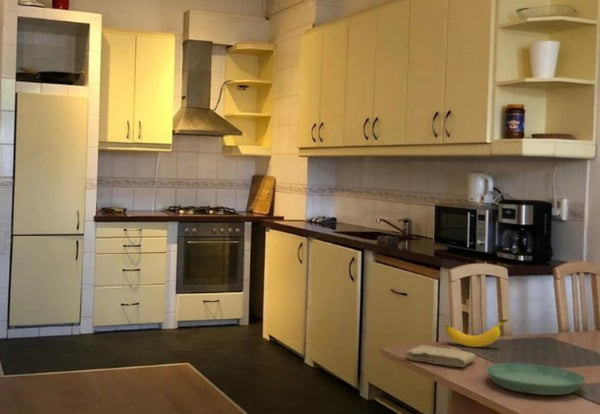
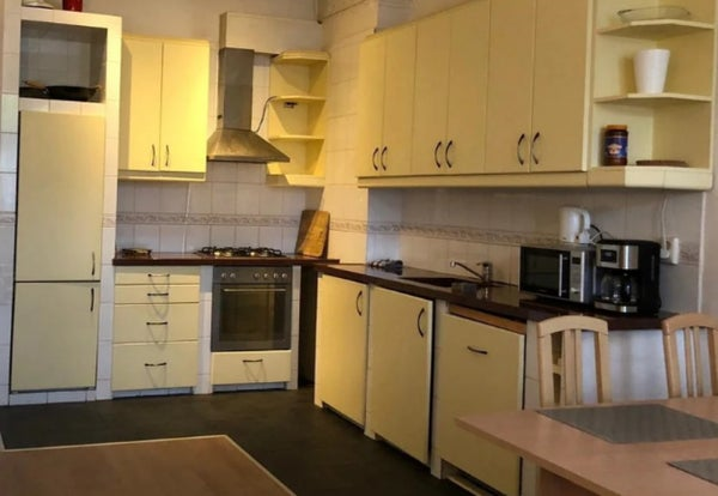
- washcloth (440, 355)
- banana (477, 335)
- saucer (534, 379)
